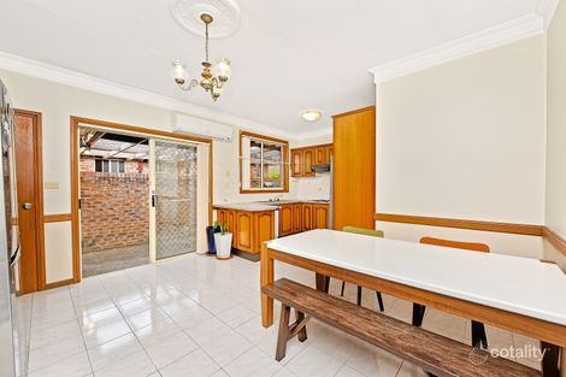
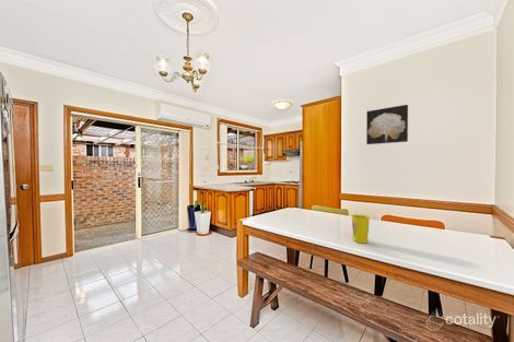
+ cup (360, 228)
+ wall art (386, 126)
